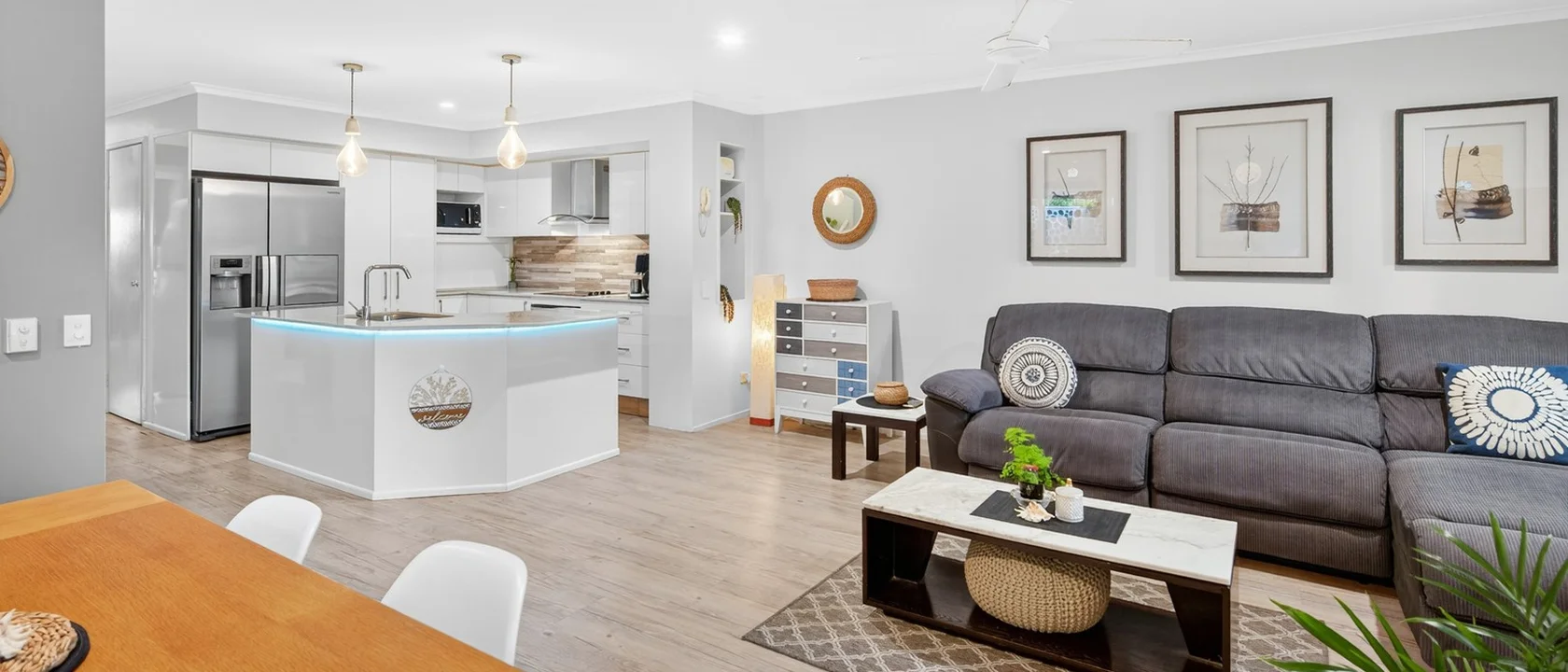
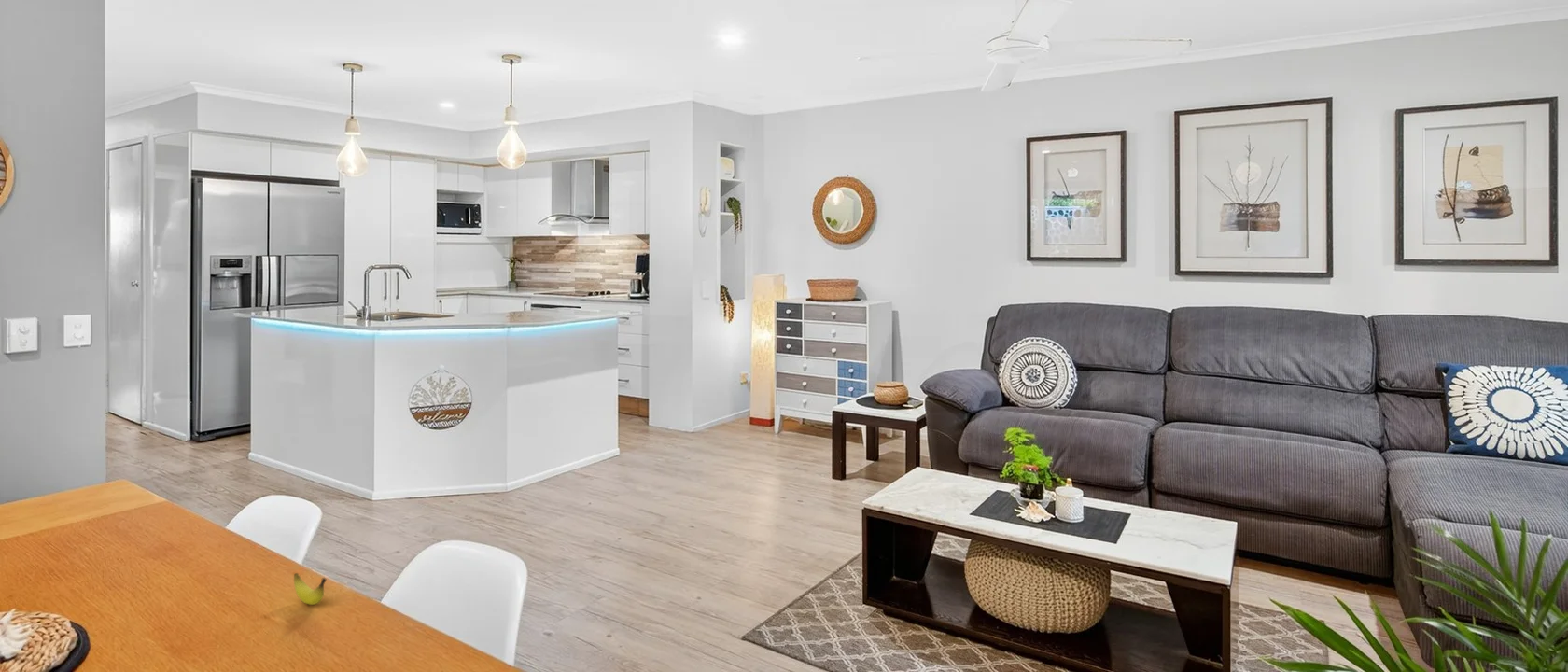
+ banana (309, 588)
